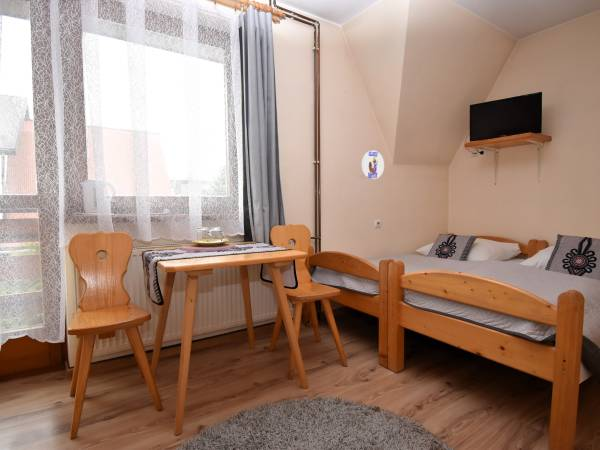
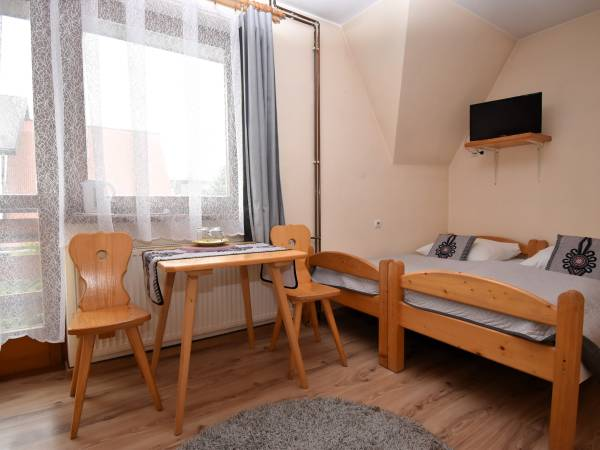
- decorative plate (373, 164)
